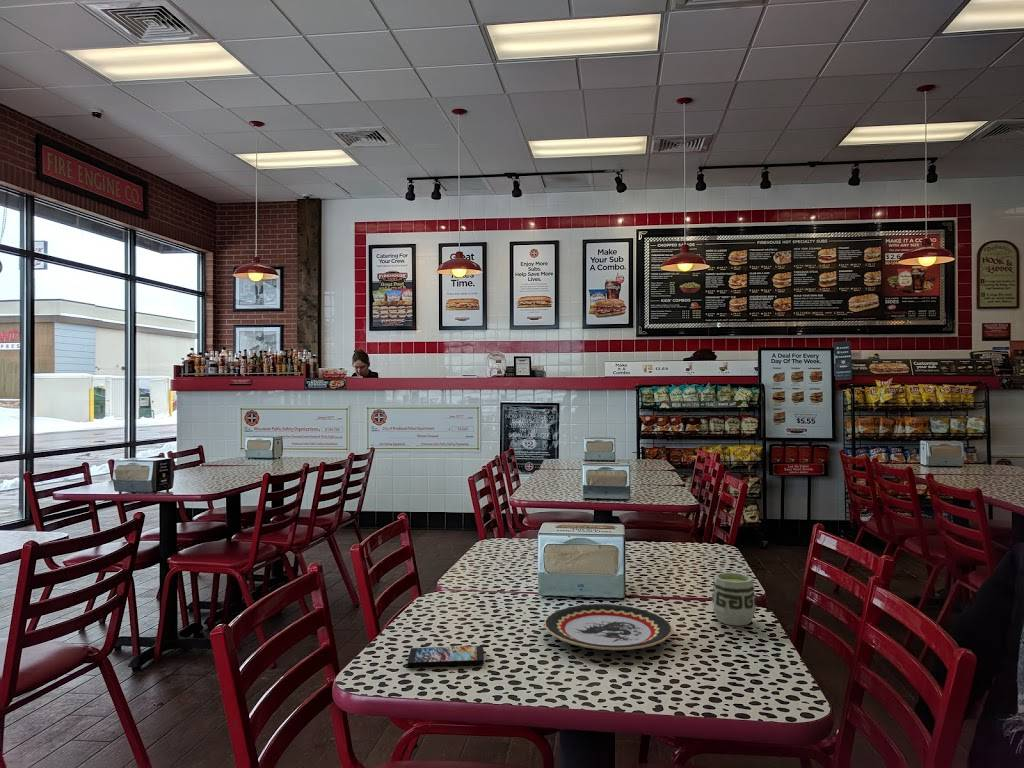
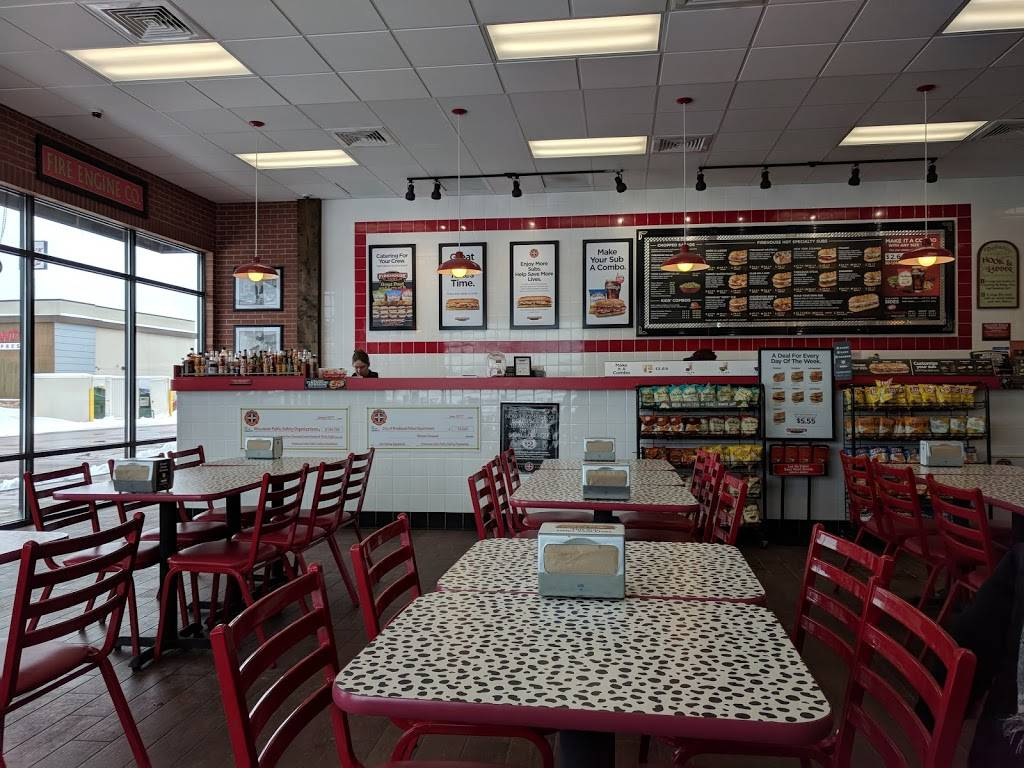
- cup (733, 598)
- plate (607, 629)
- smartphone (446, 656)
